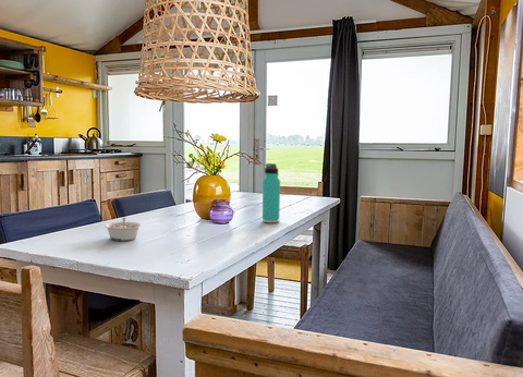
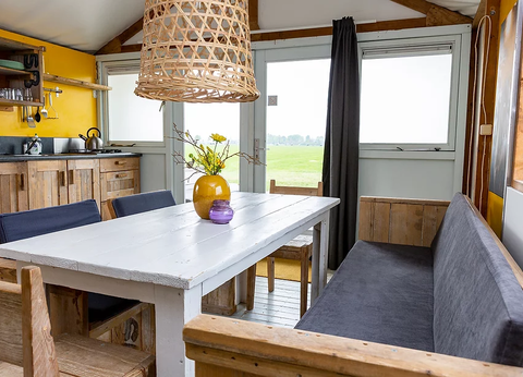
- thermos bottle (271, 192)
- legume (122, 229)
